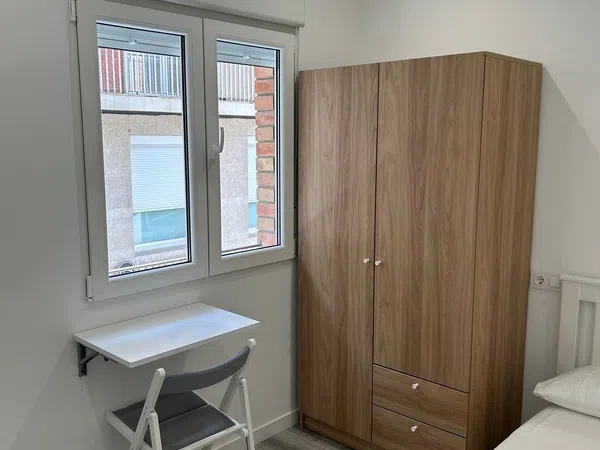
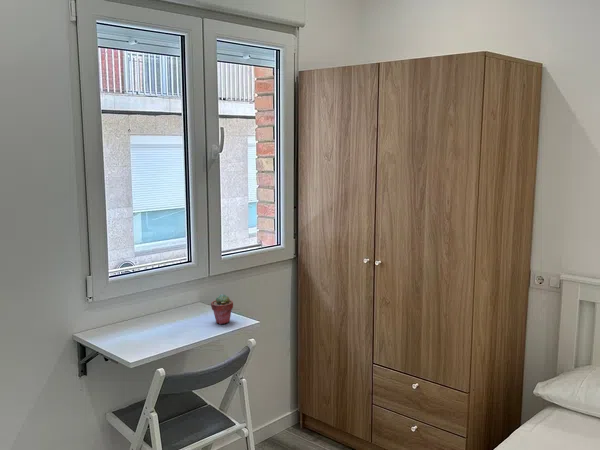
+ potted succulent (222, 307)
